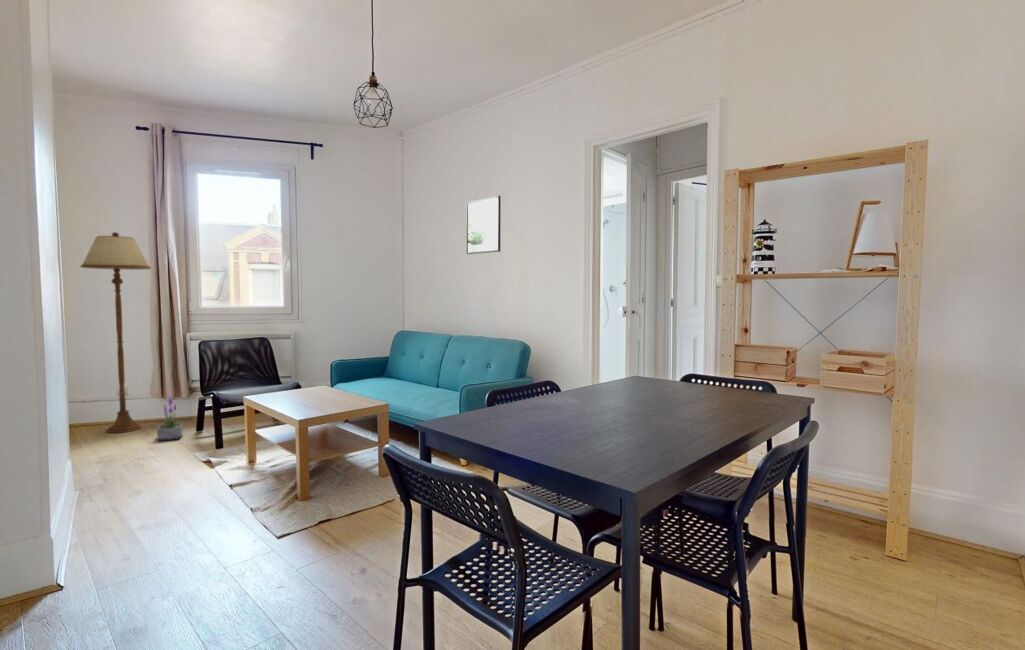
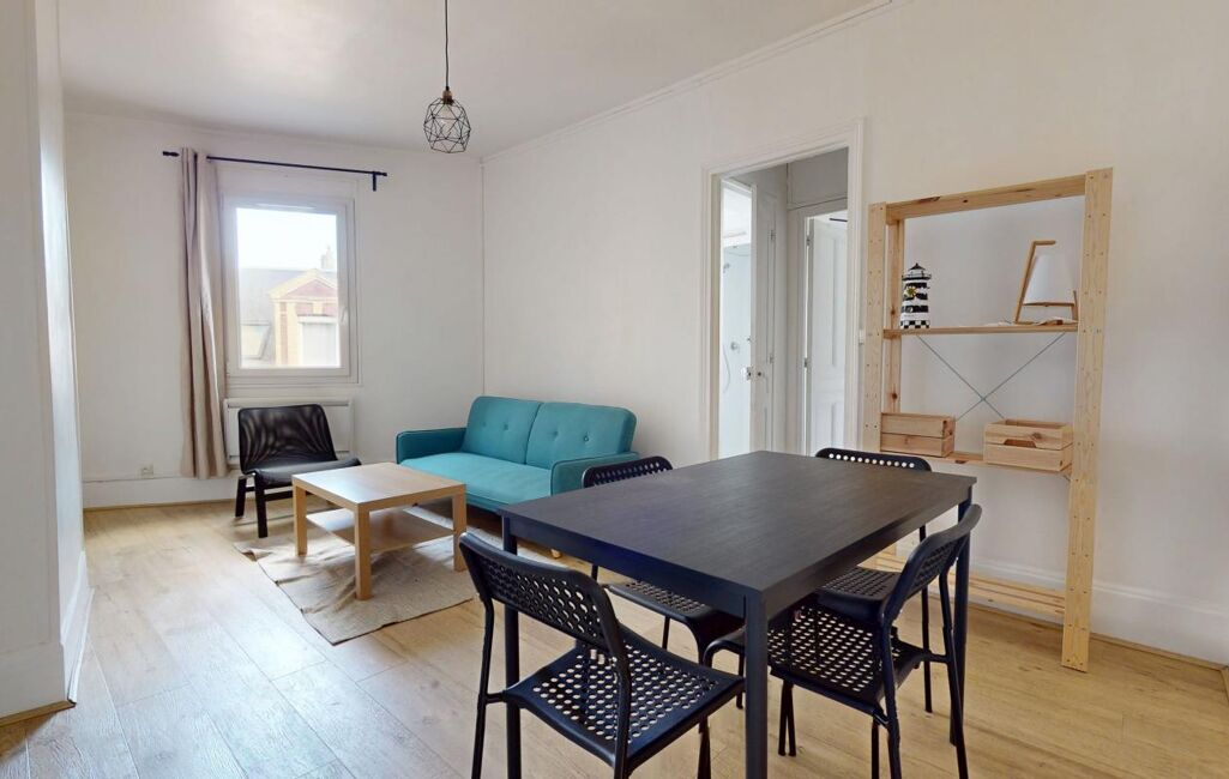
- potted plant (169, 415)
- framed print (482, 226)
- floor lamp (119, 332)
